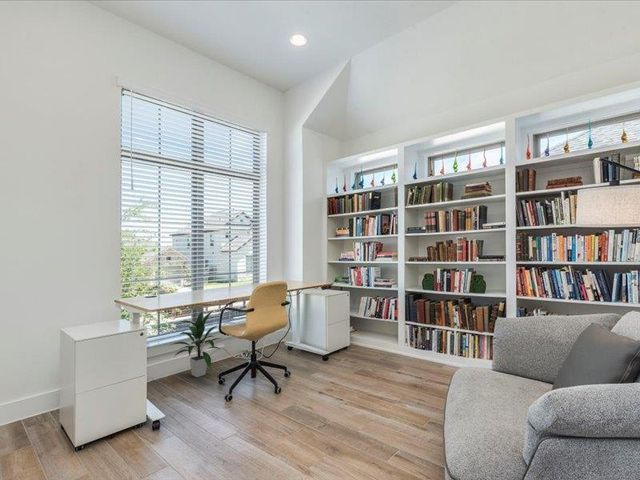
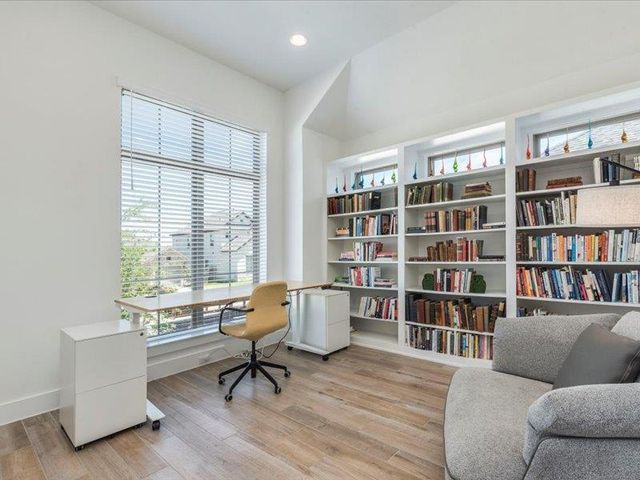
- indoor plant (198, 343)
